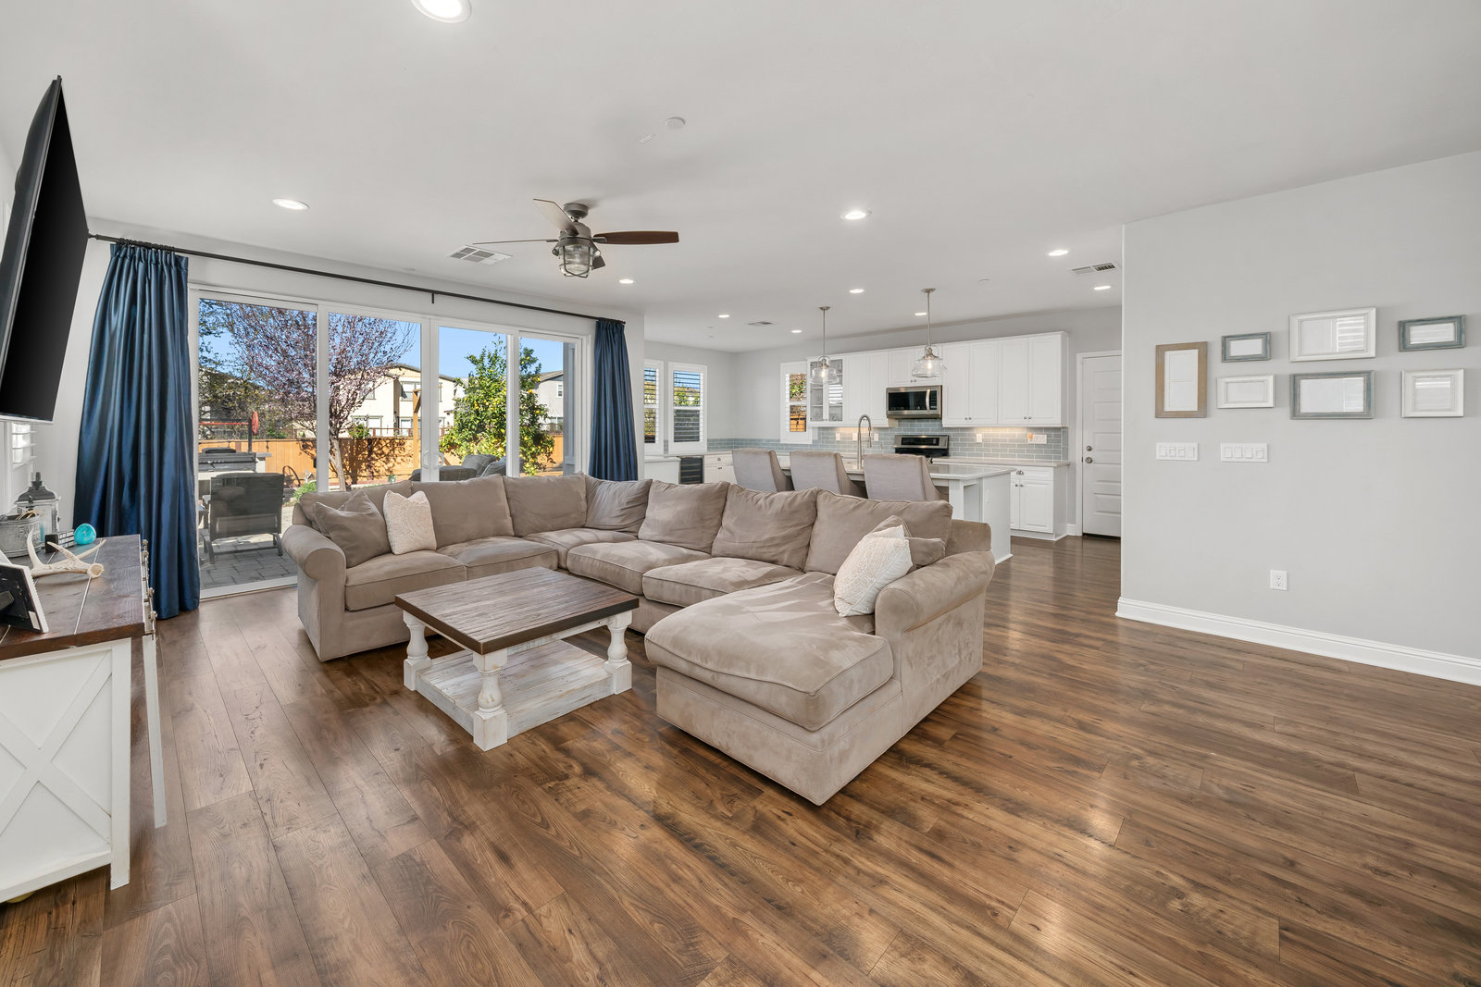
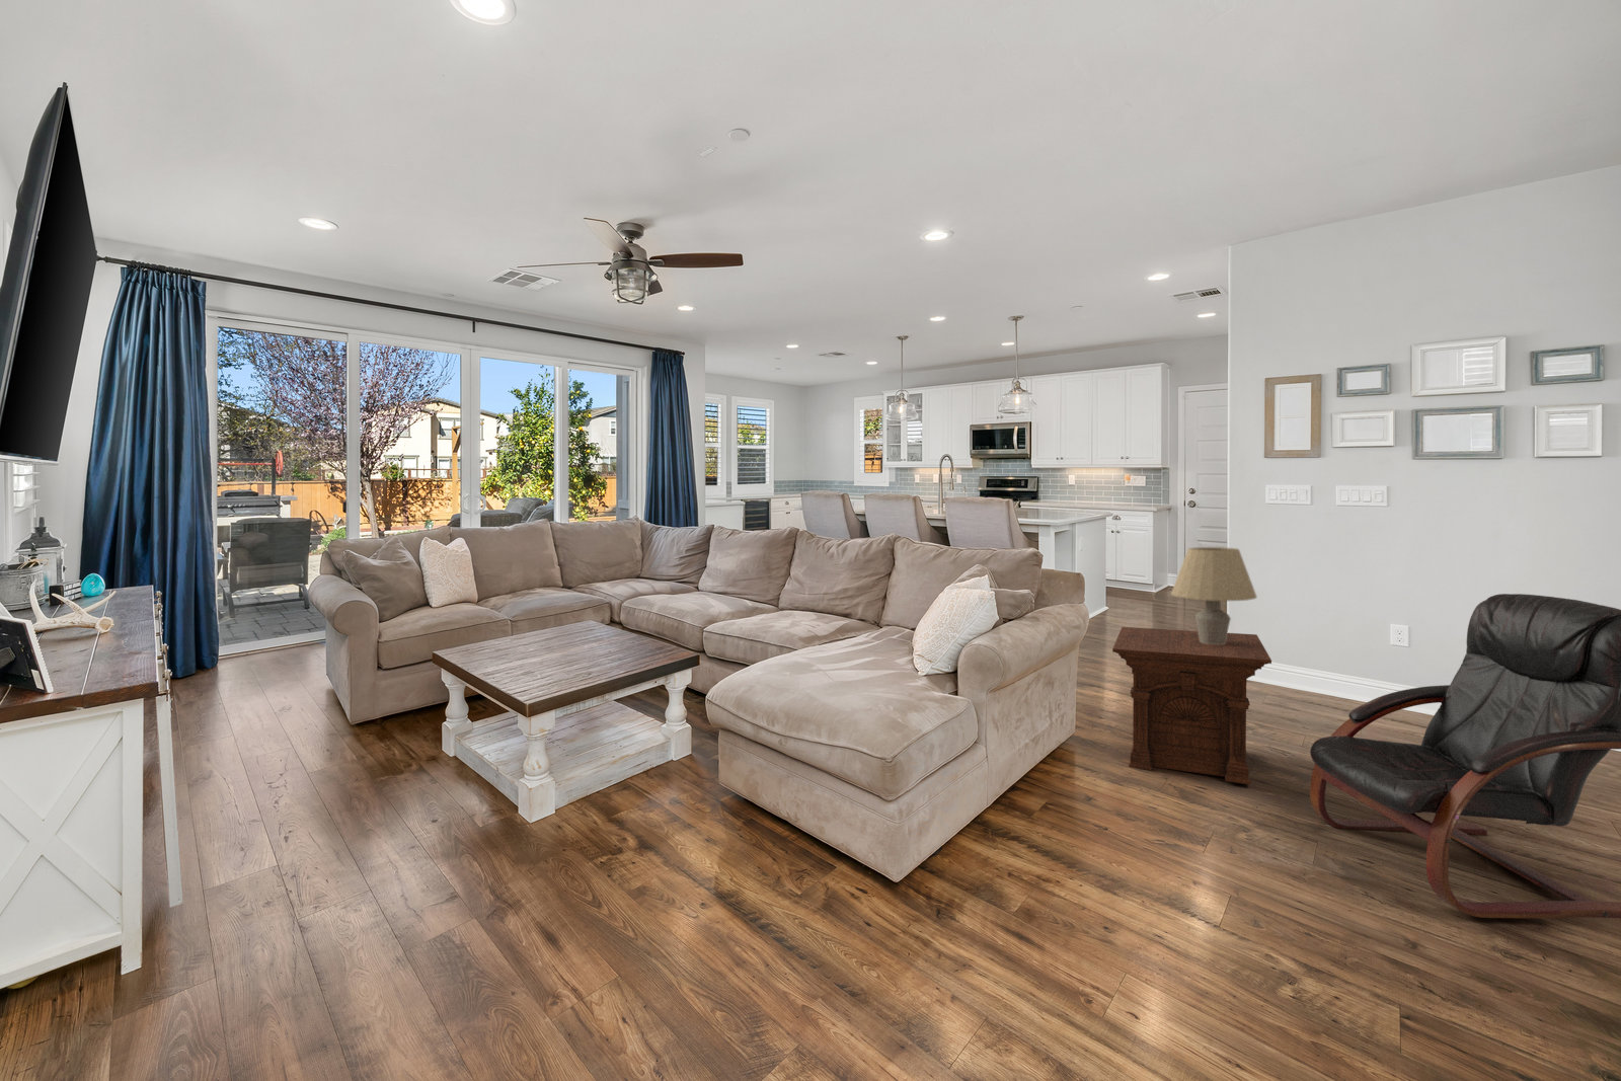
+ side table (1187, 699)
+ armchair (1459, 735)
+ table lamp (1212, 595)
